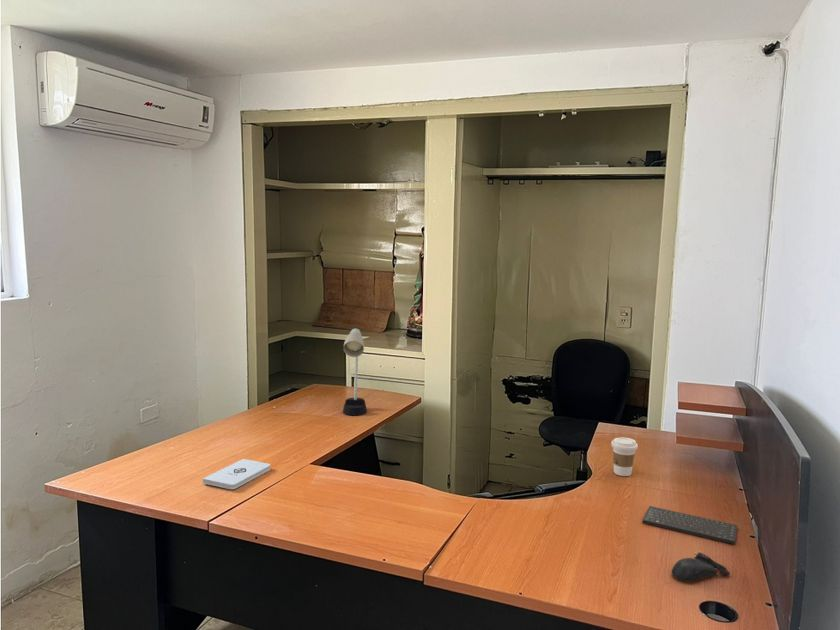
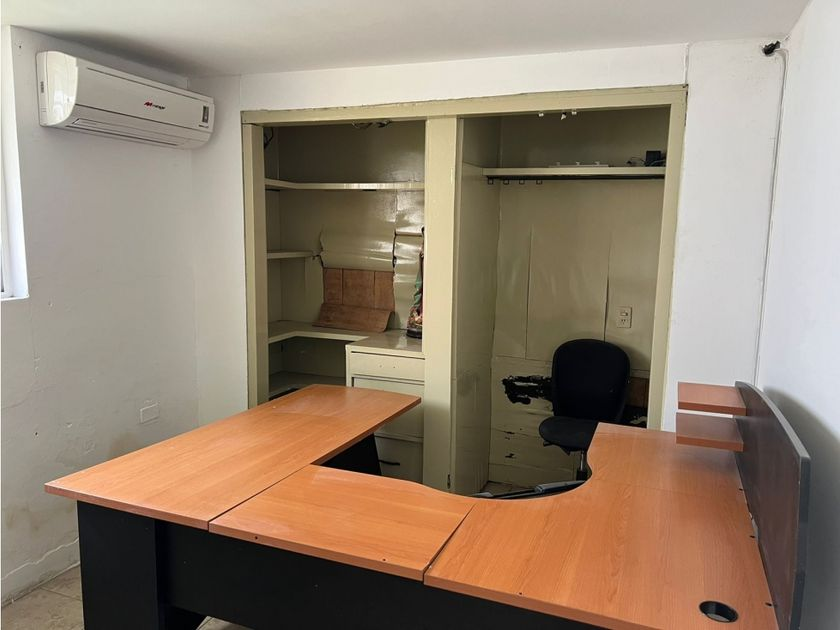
- keyboard (689, 523)
- desk lamp (355, 371)
- computer mouse (696, 565)
- notepad (238, 473)
- coffee cup (623, 456)
